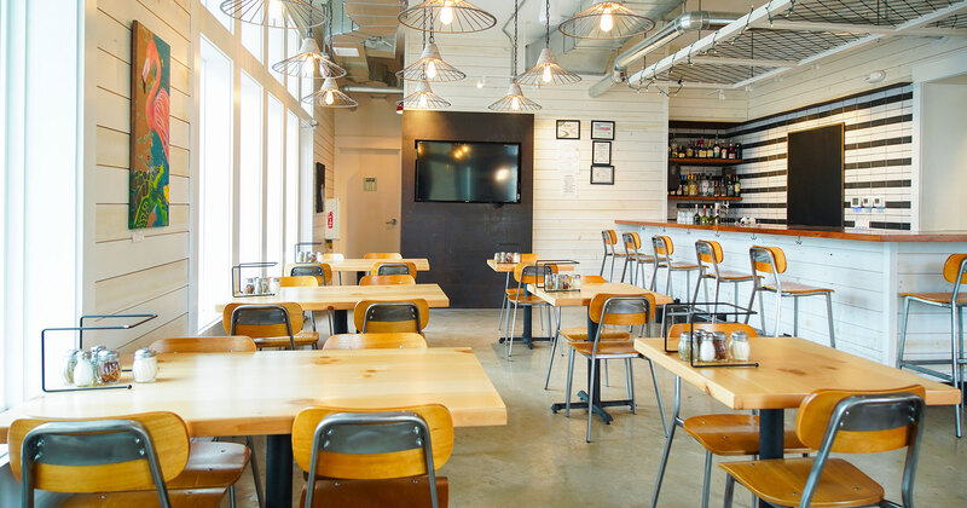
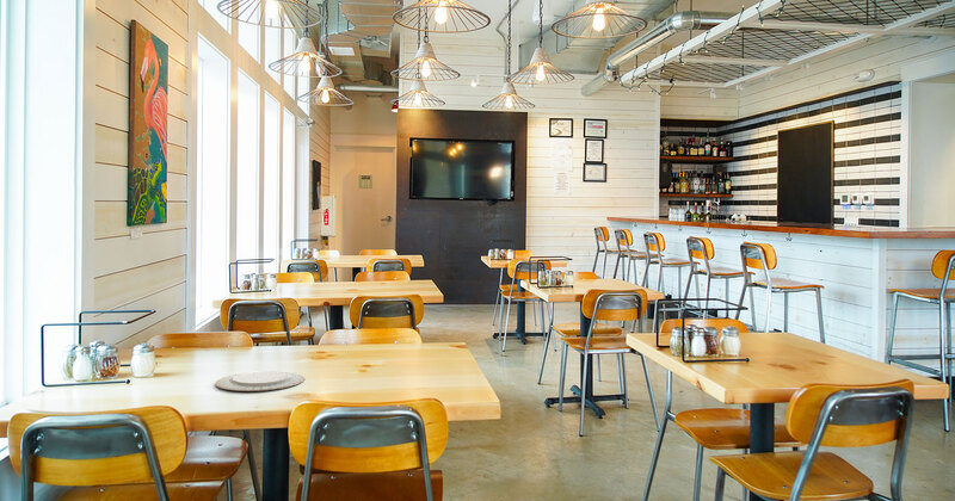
+ chinaware (260, 378)
